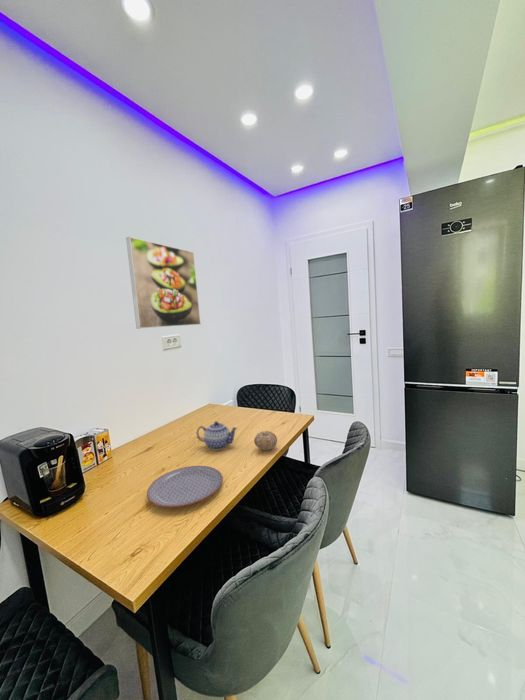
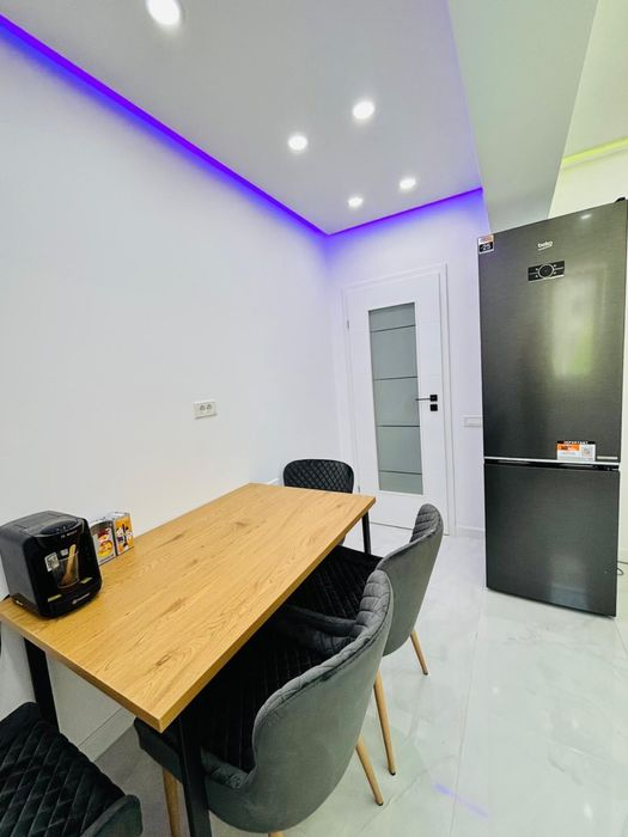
- plate (186, 486)
- fruit (265, 441)
- teapot (217, 434)
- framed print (167, 286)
